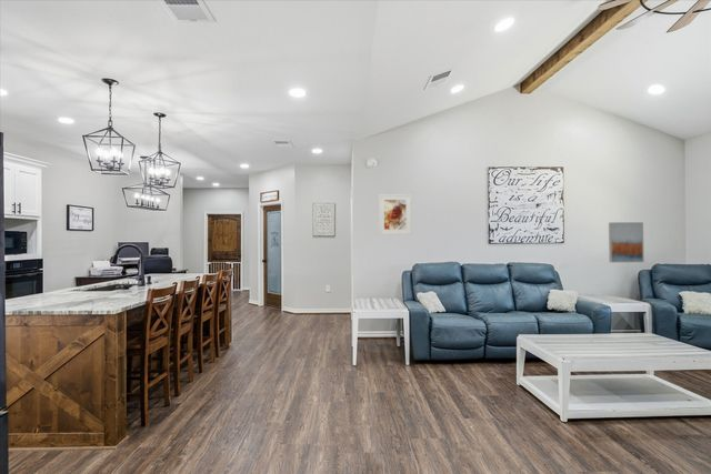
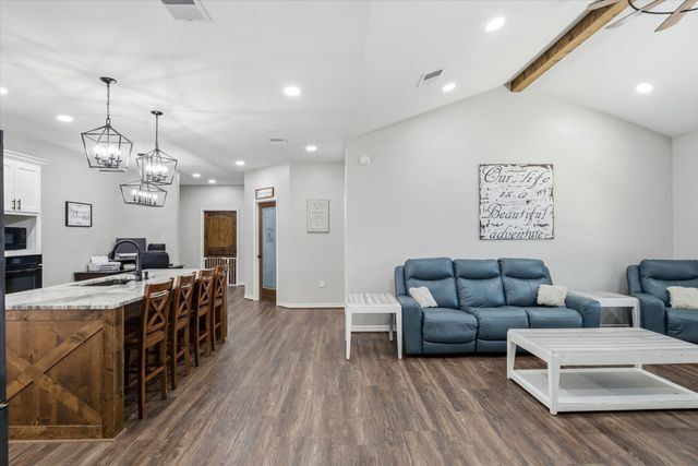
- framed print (394, 214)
- wall art (625, 242)
